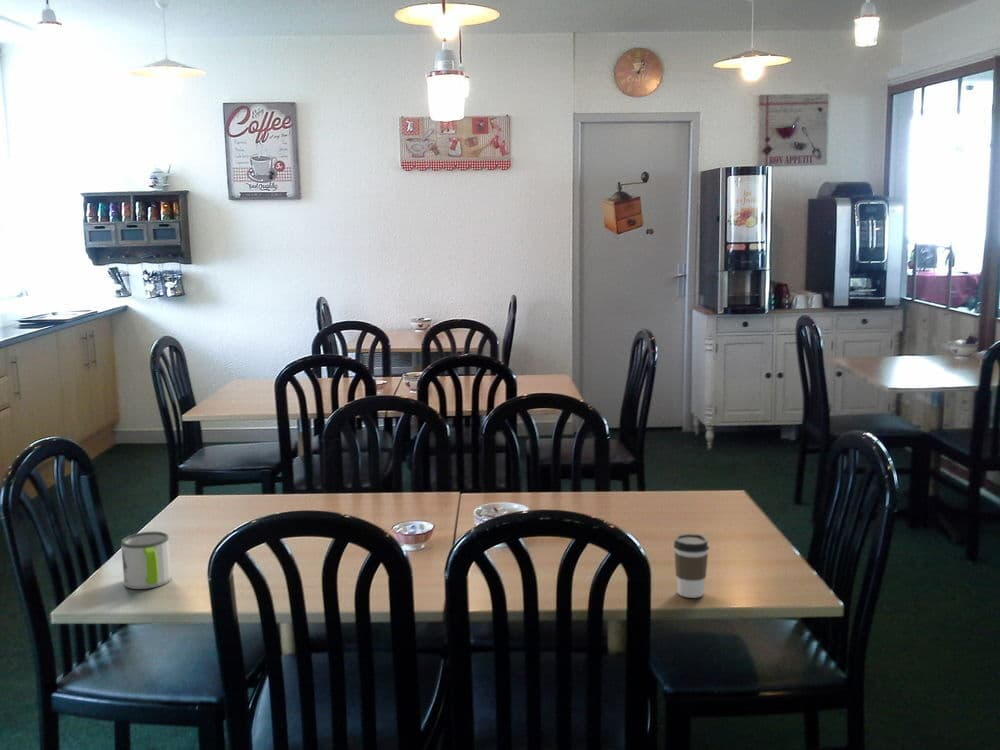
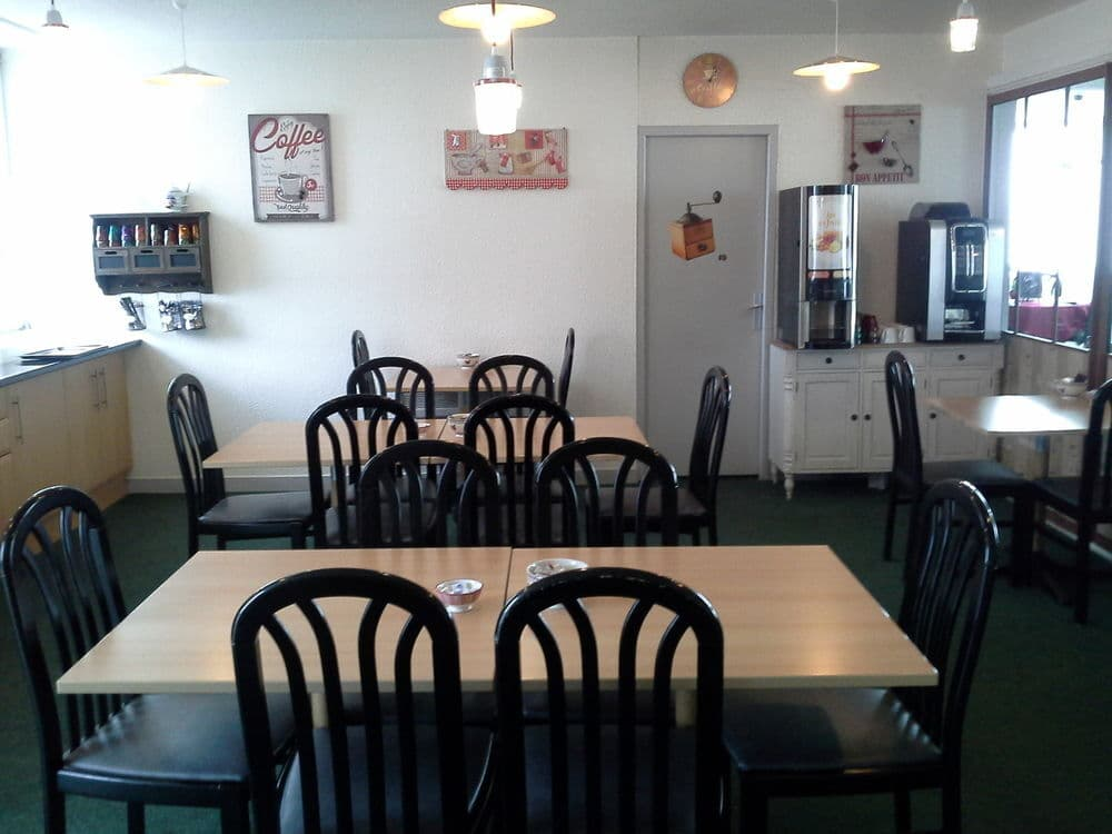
- mug (147, 562)
- coffee cup (690, 566)
